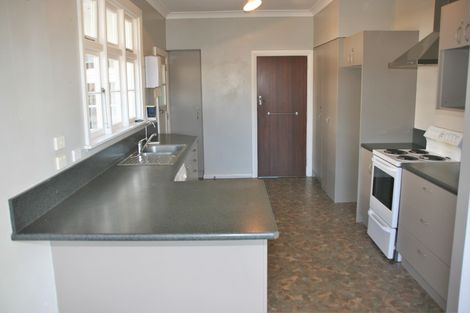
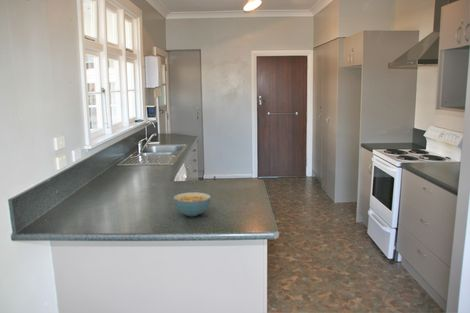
+ cereal bowl (192, 205)
